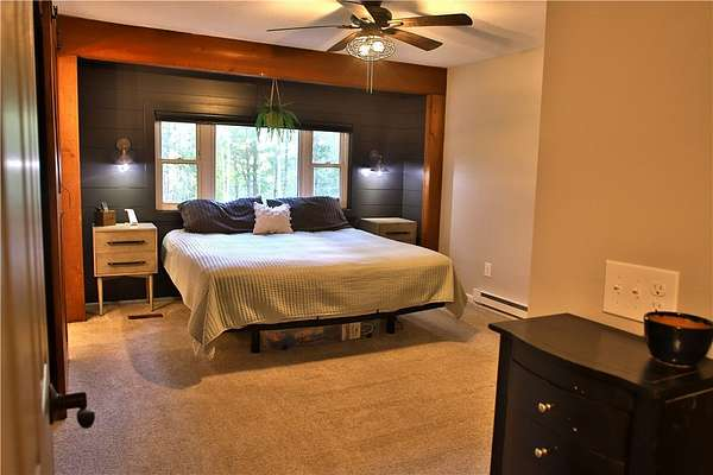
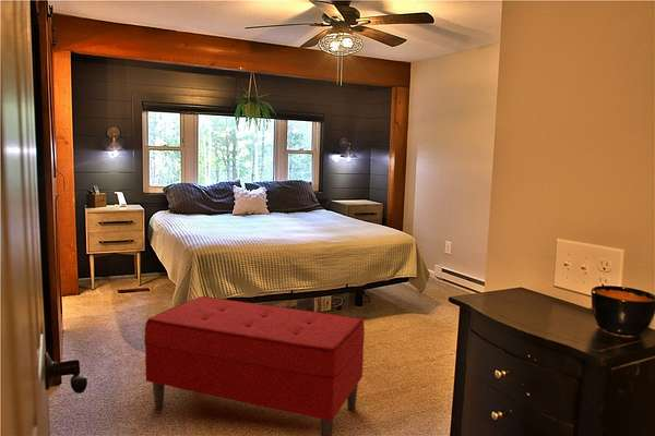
+ bench (255, 363)
